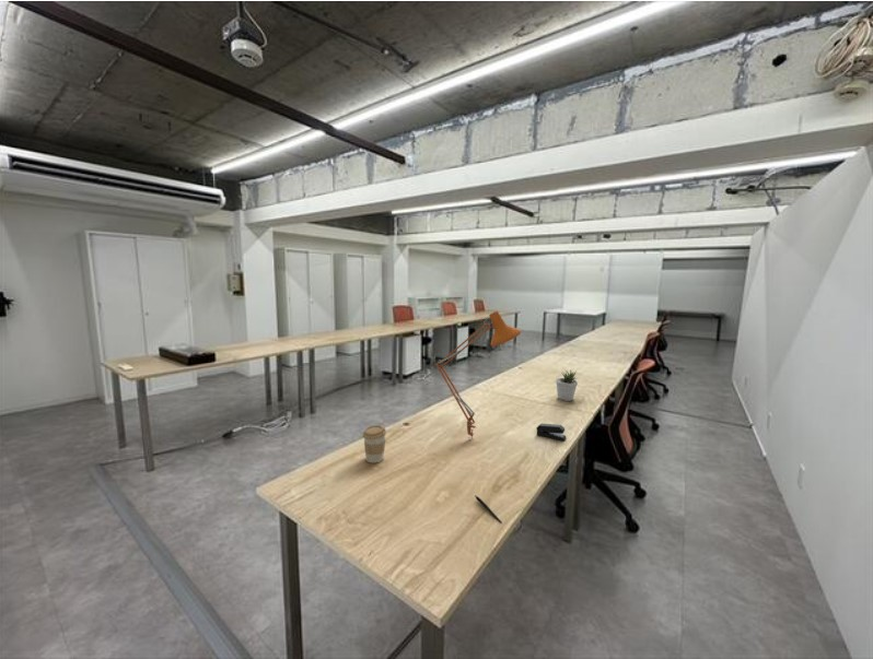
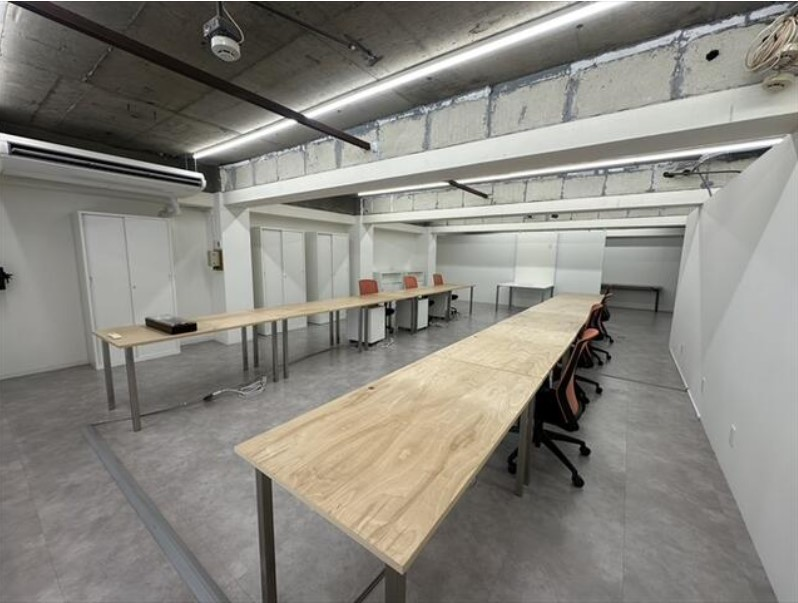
- potted plant (566, 383)
- pen (487, 508)
- stapler (550, 429)
- desk lamp (455, 388)
- coffee cup (374, 443)
